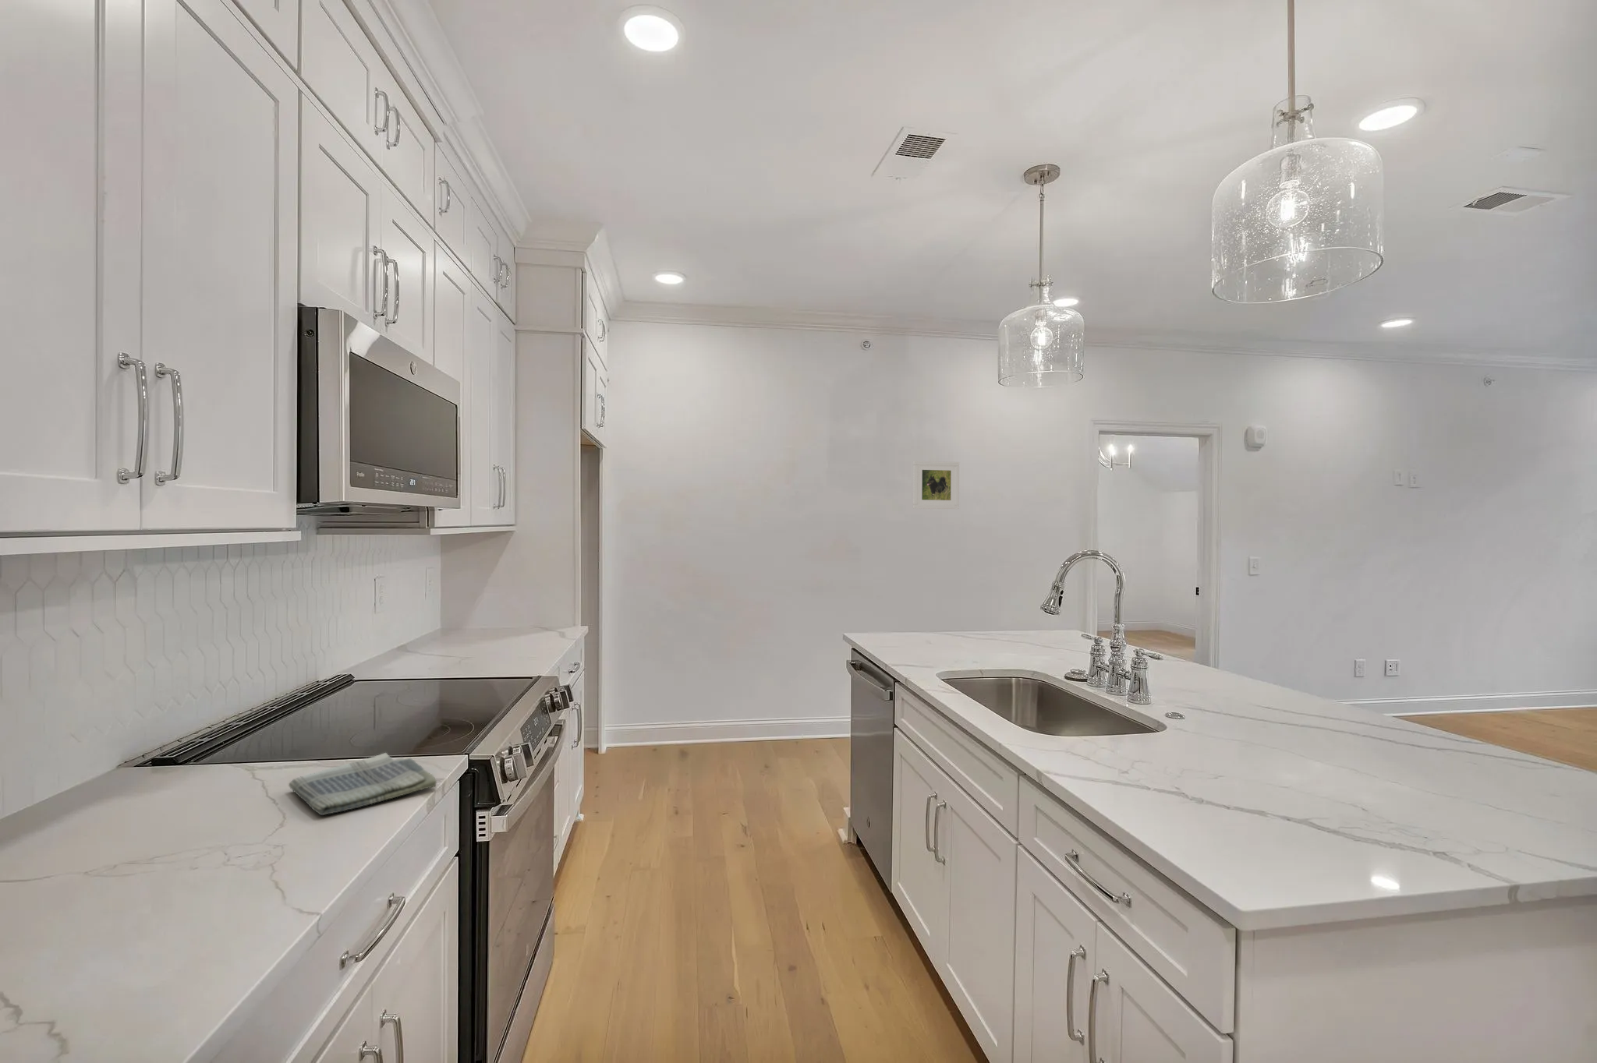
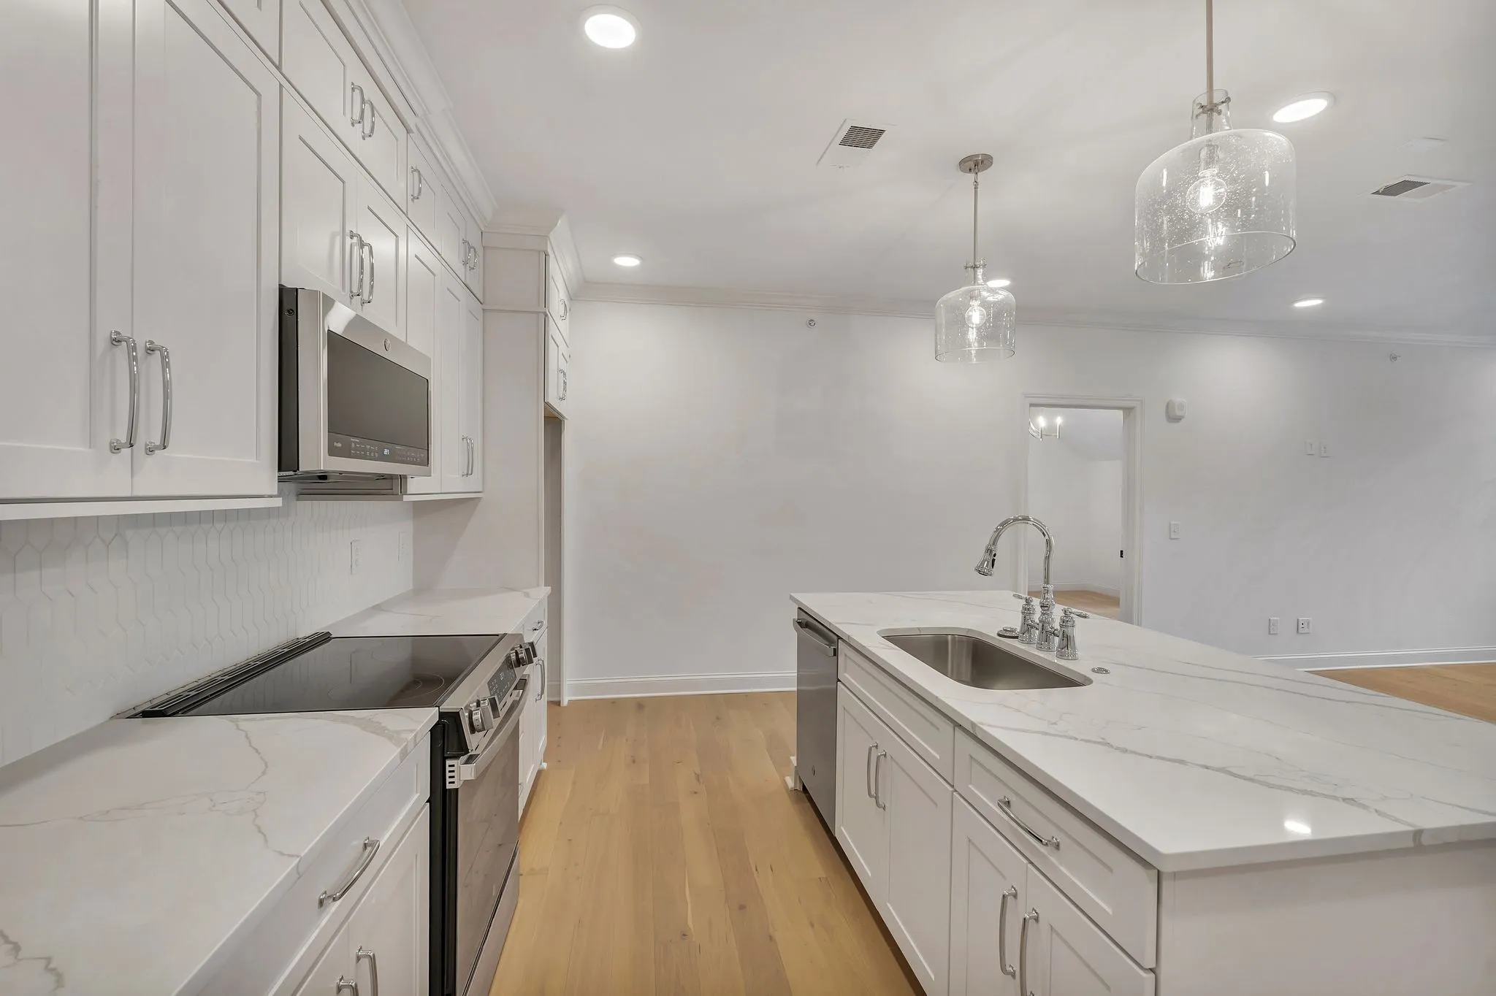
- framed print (936, 485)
- dish towel (365, 781)
